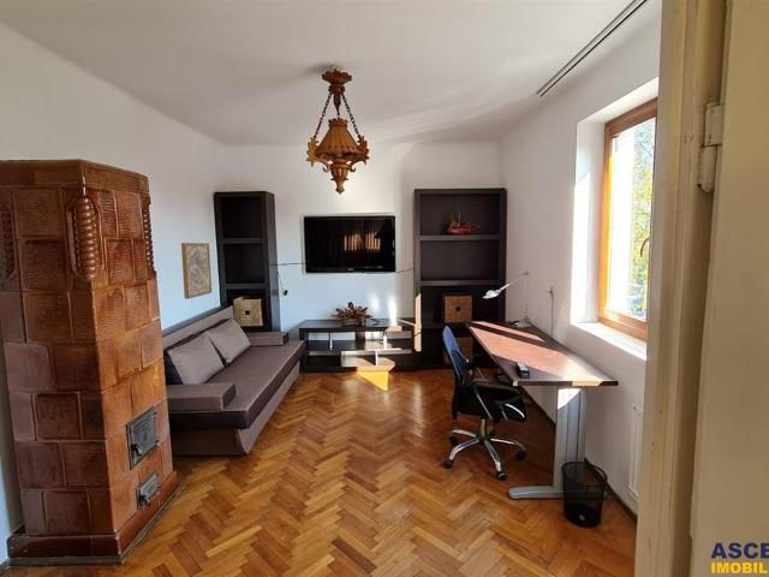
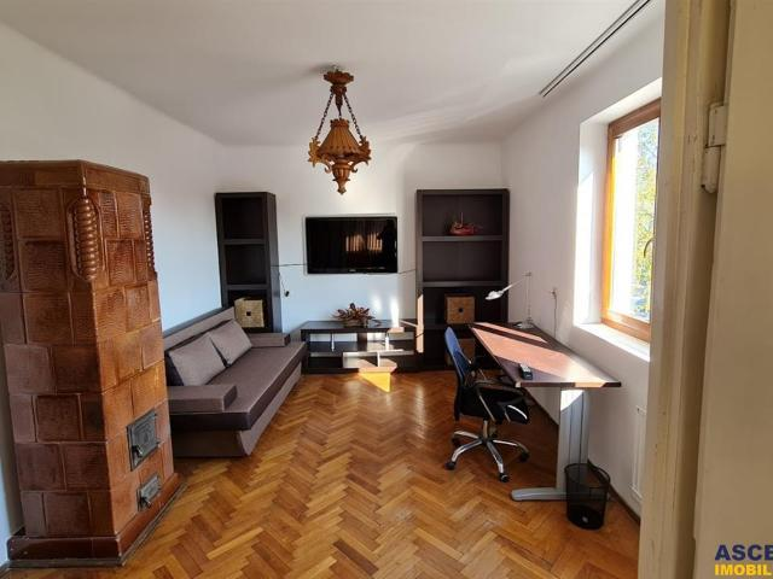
- wall art (197, 269)
